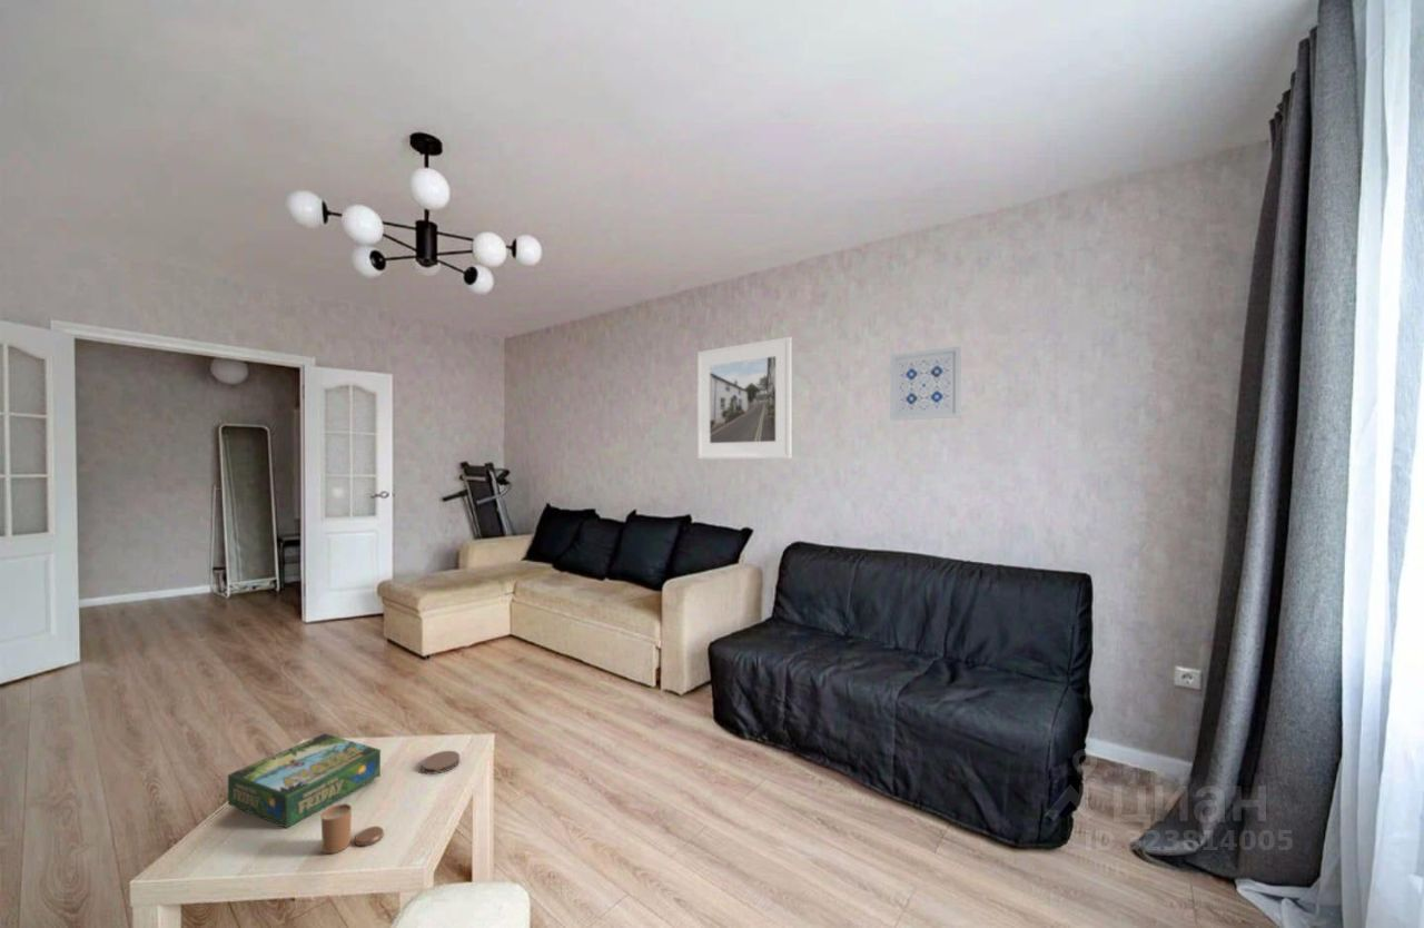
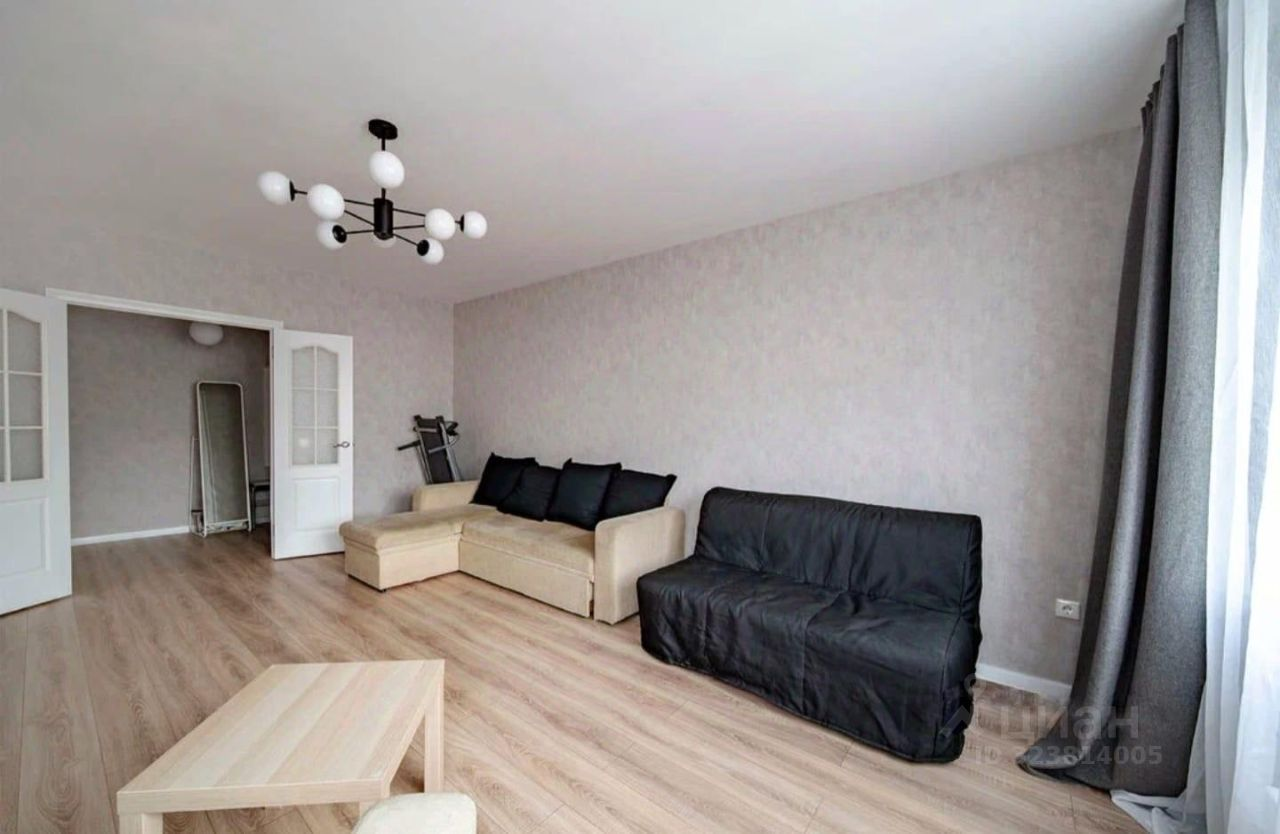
- wall art (923, 384)
- candle (349, 825)
- coaster (441, 761)
- board game (307, 776)
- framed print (741, 402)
